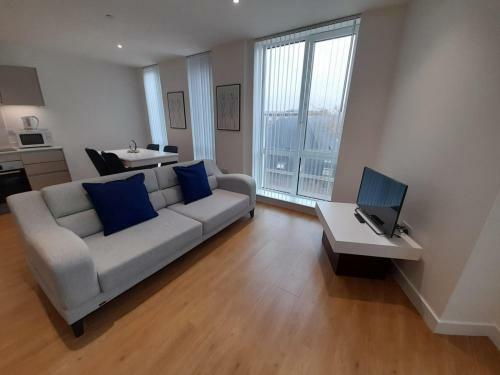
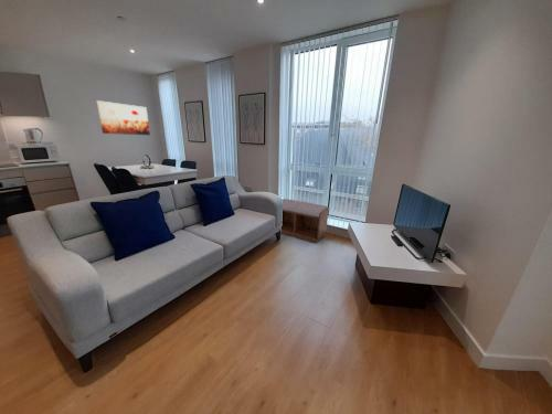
+ wall art (125, 119)
+ bench (299, 219)
